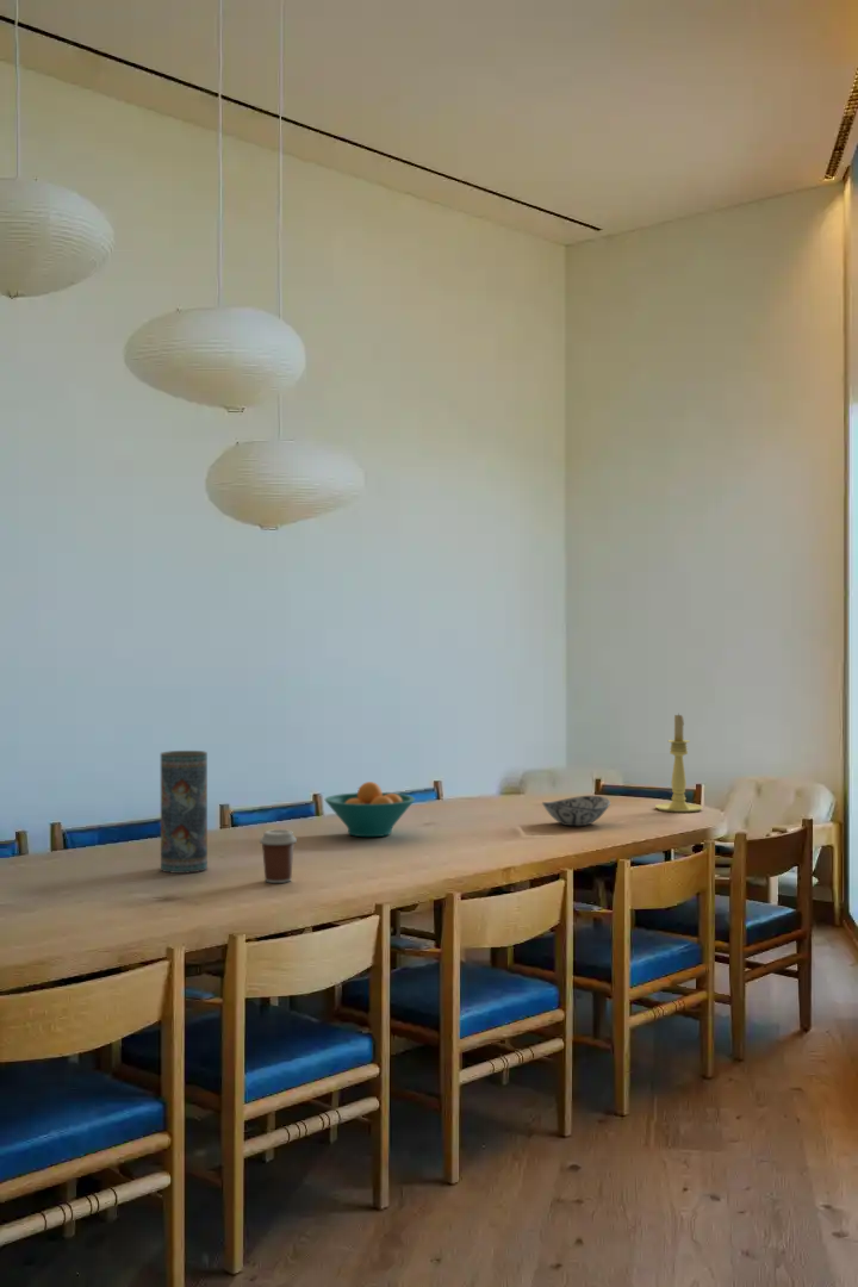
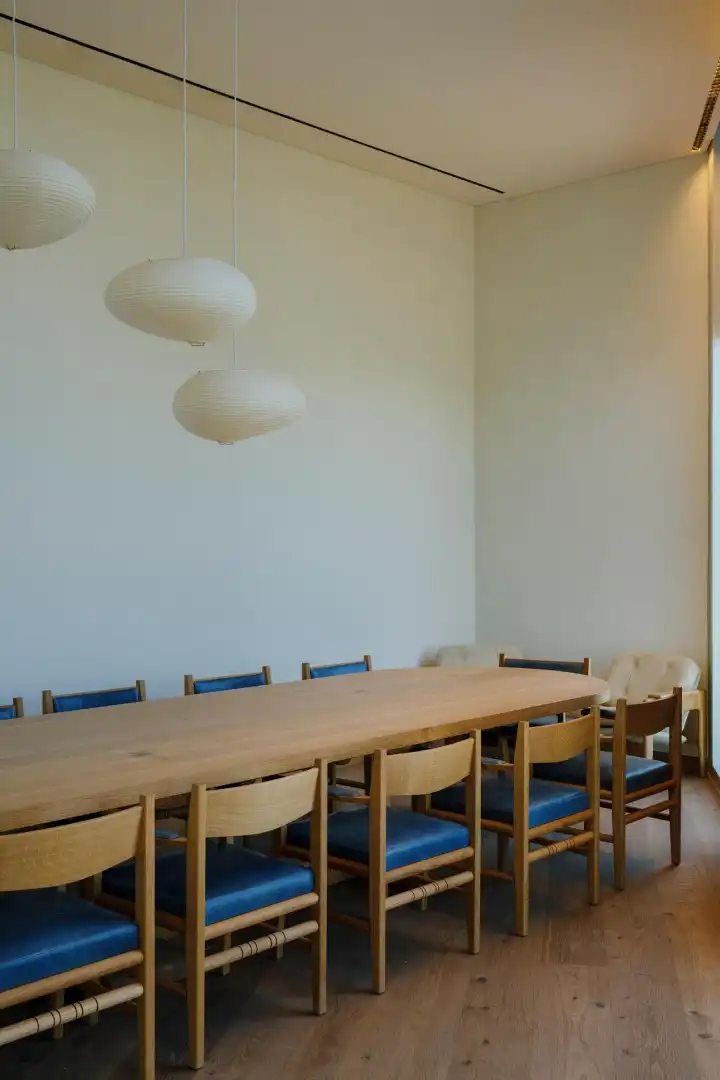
- decorative bowl (576, 812)
- candle holder (678, 760)
- vase (184, 810)
- fruit bowl (369, 808)
- coffee cup (278, 856)
